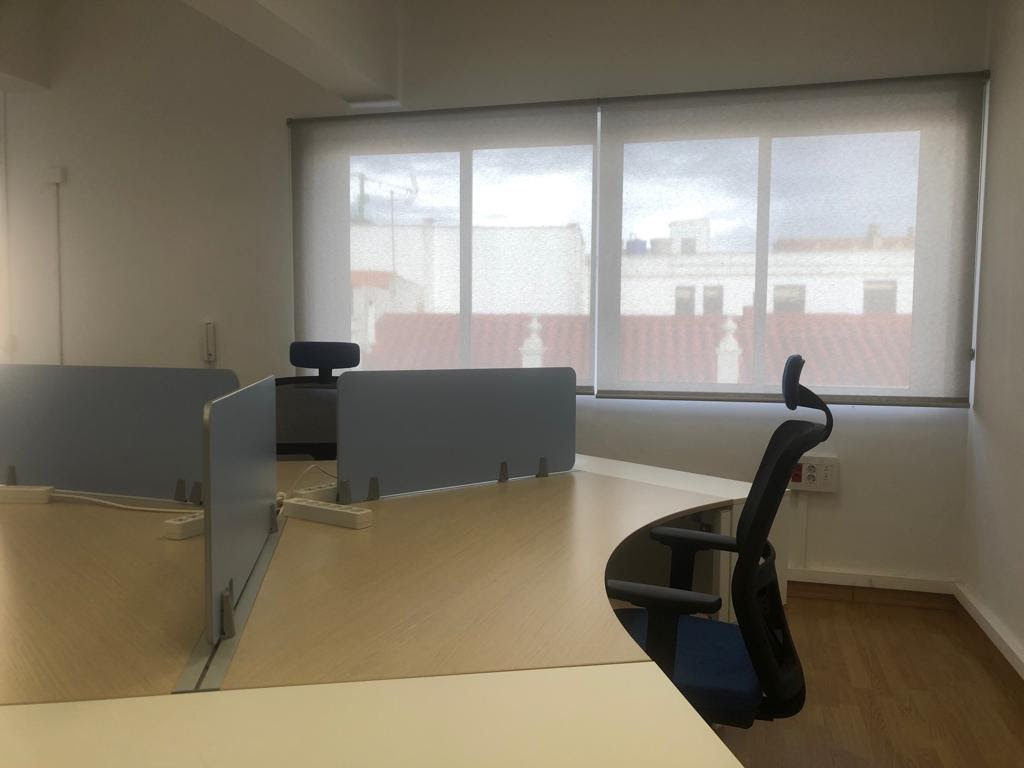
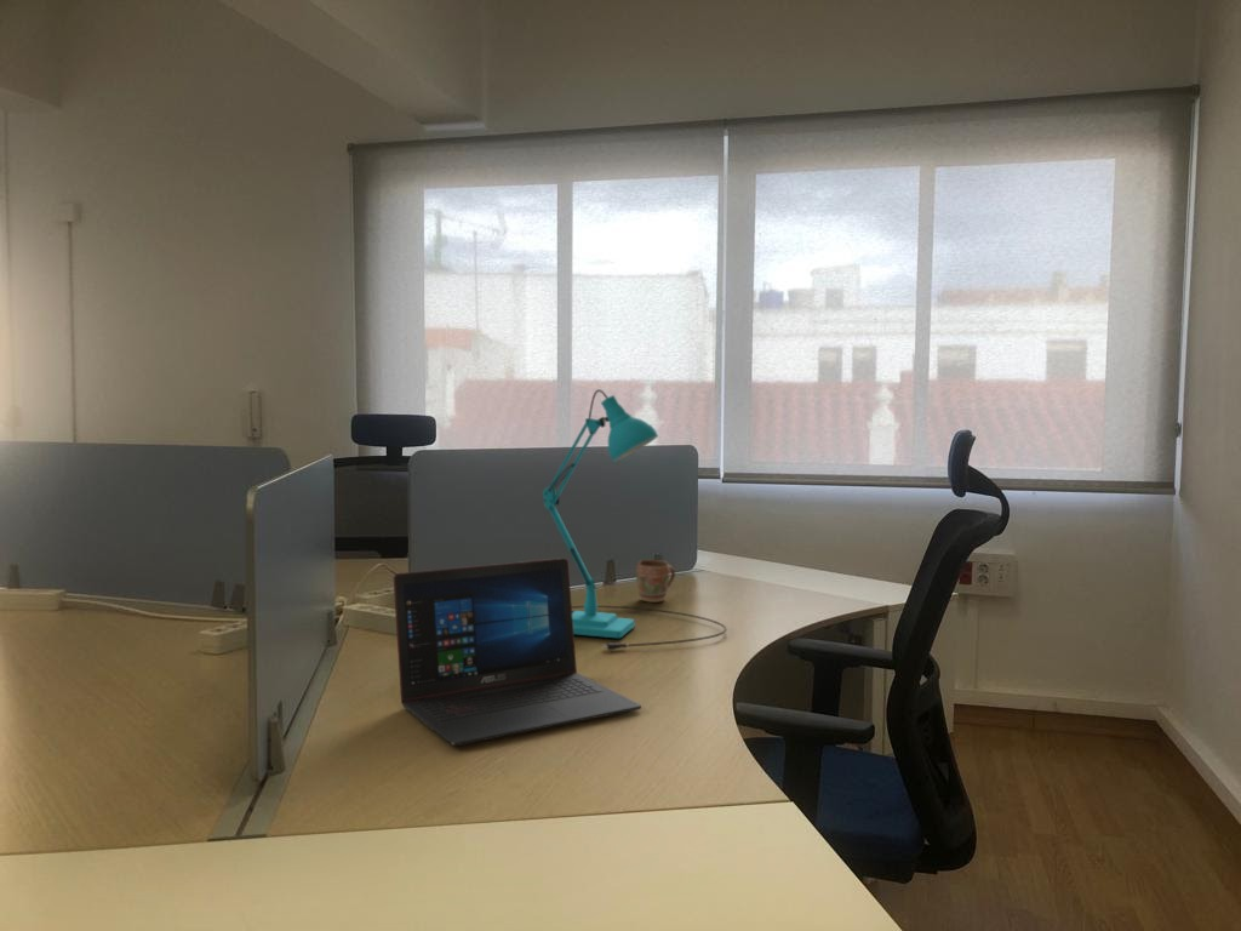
+ mug (654, 581)
+ laptop (516, 641)
+ desk lamp (614, 461)
